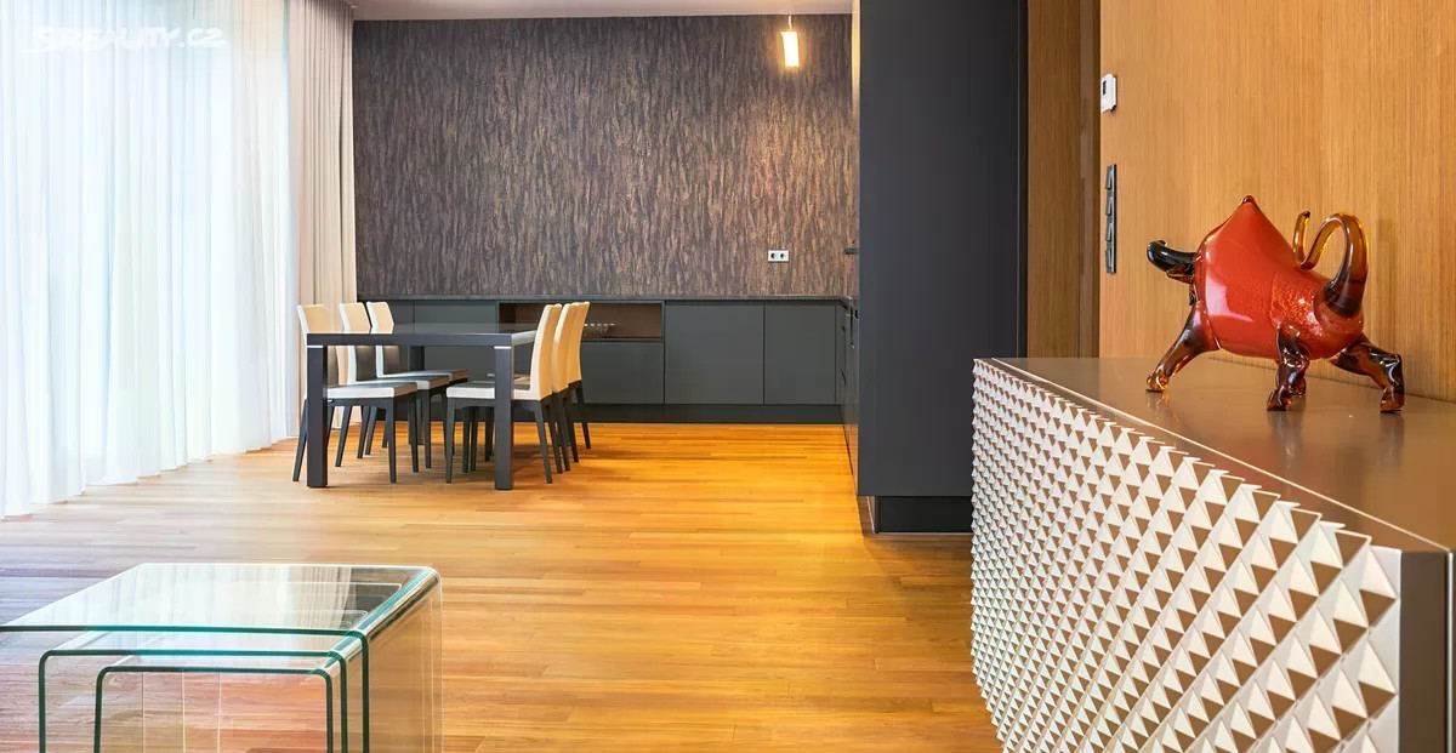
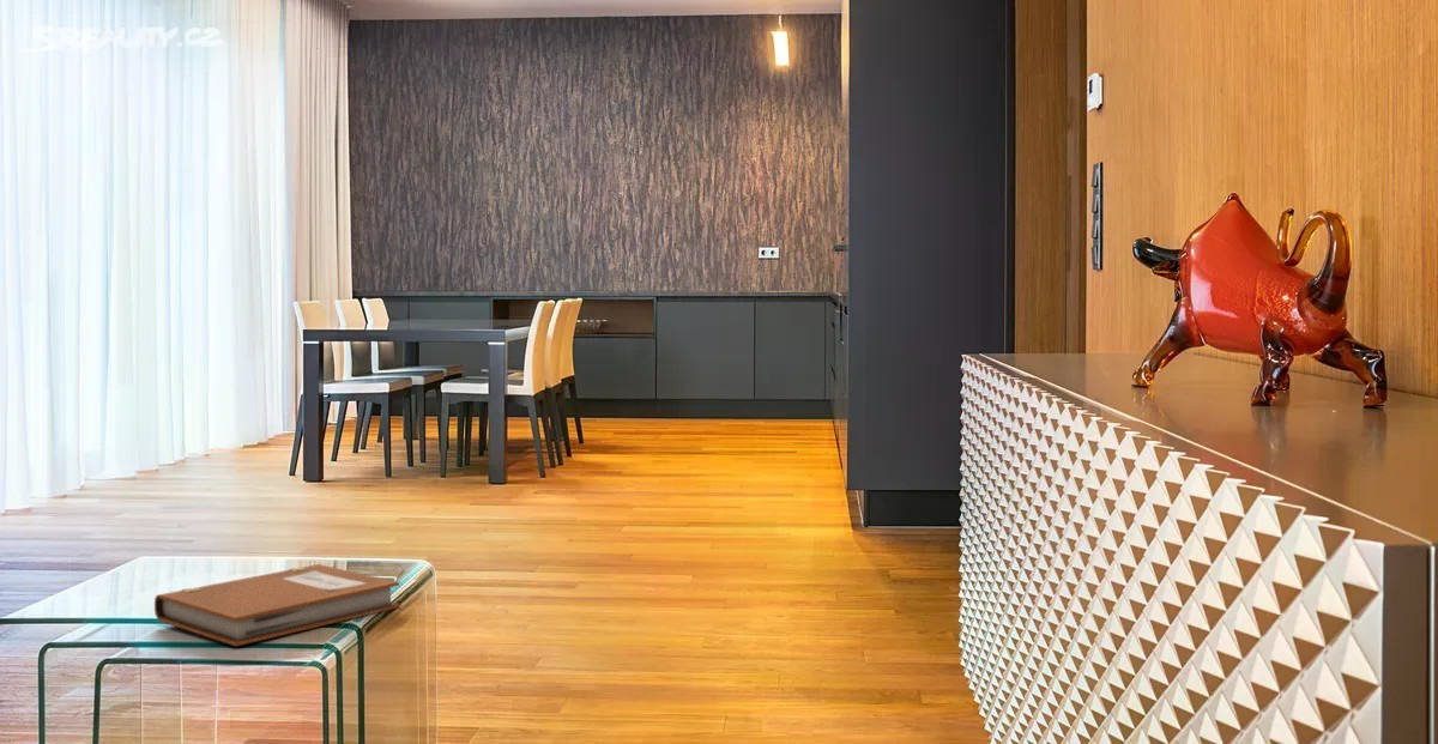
+ notebook (283, 599)
